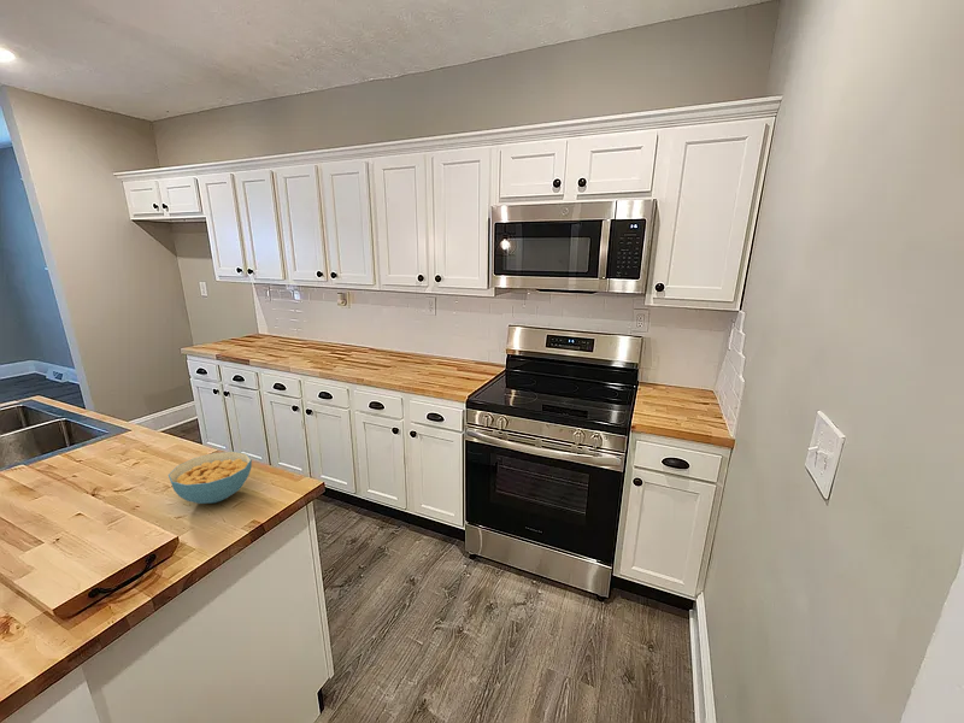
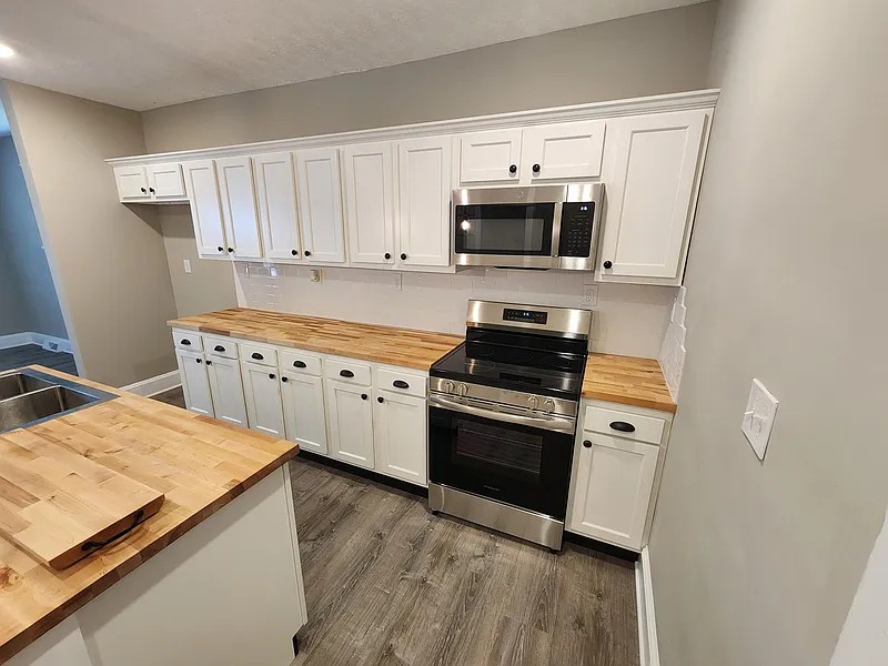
- cereal bowl (213, 482)
